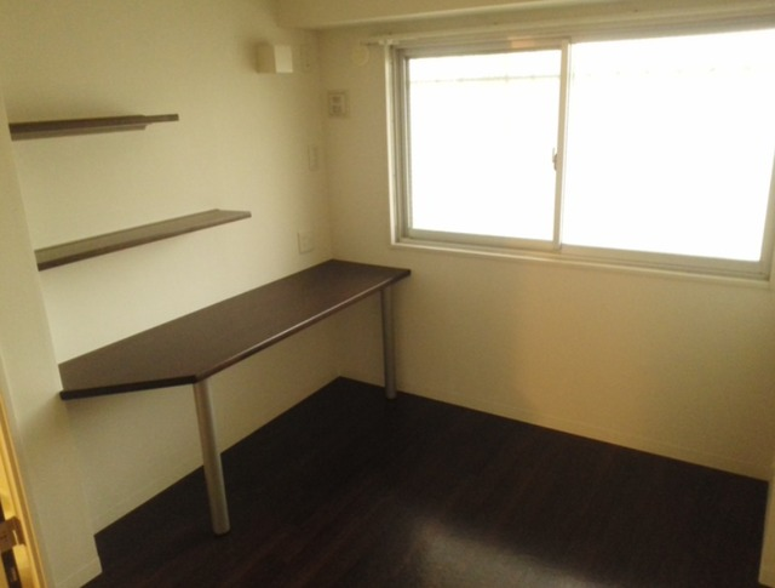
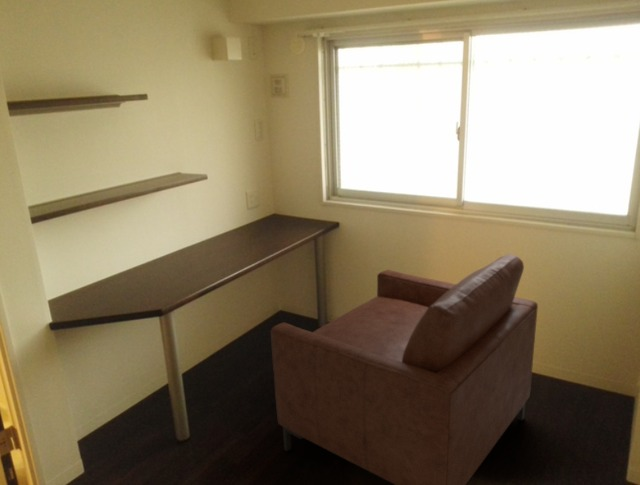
+ chair (407, 351)
